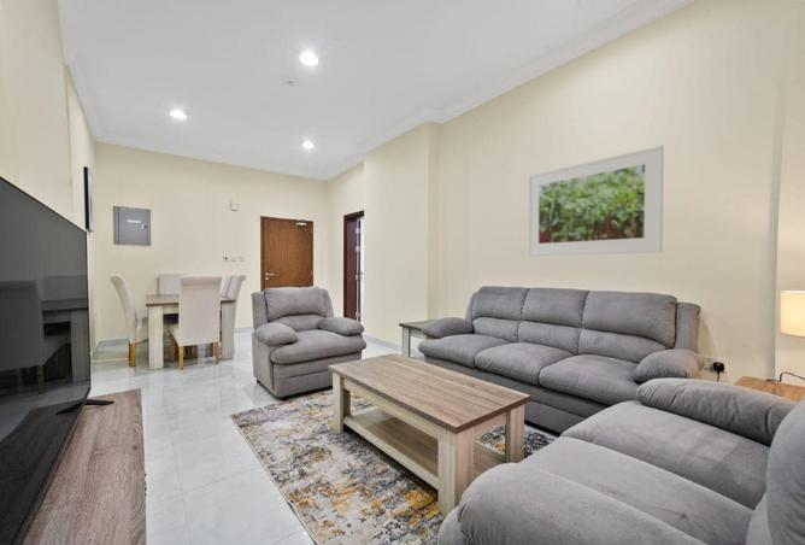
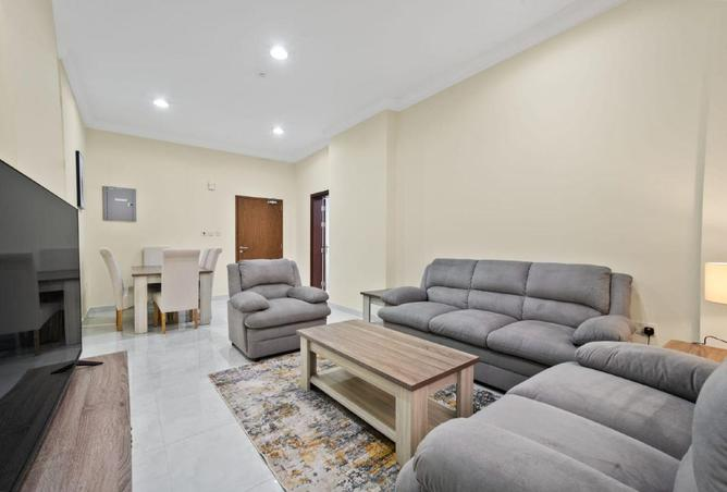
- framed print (586, 209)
